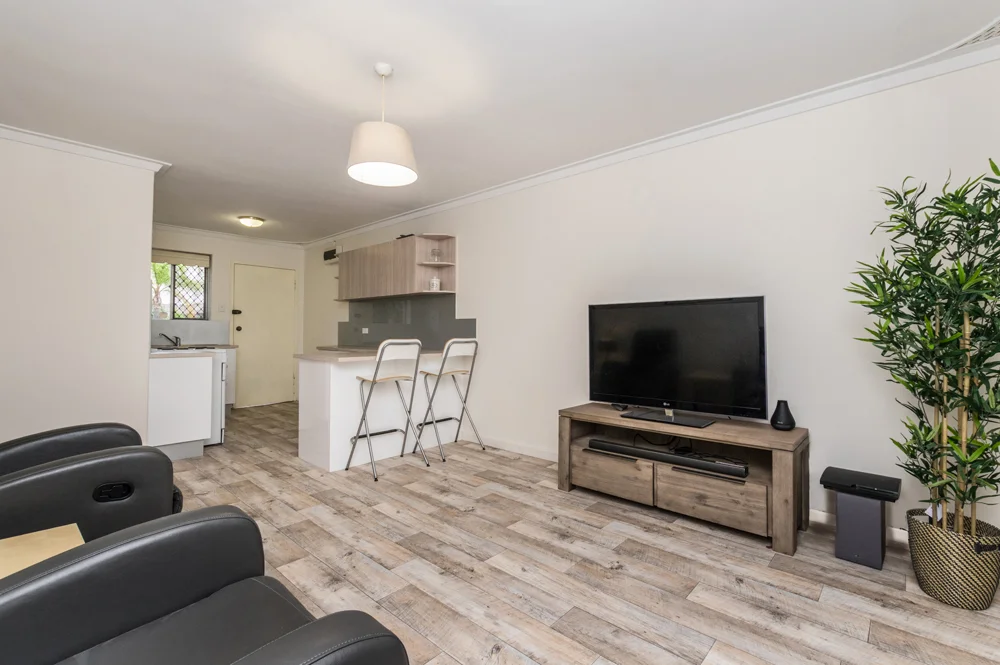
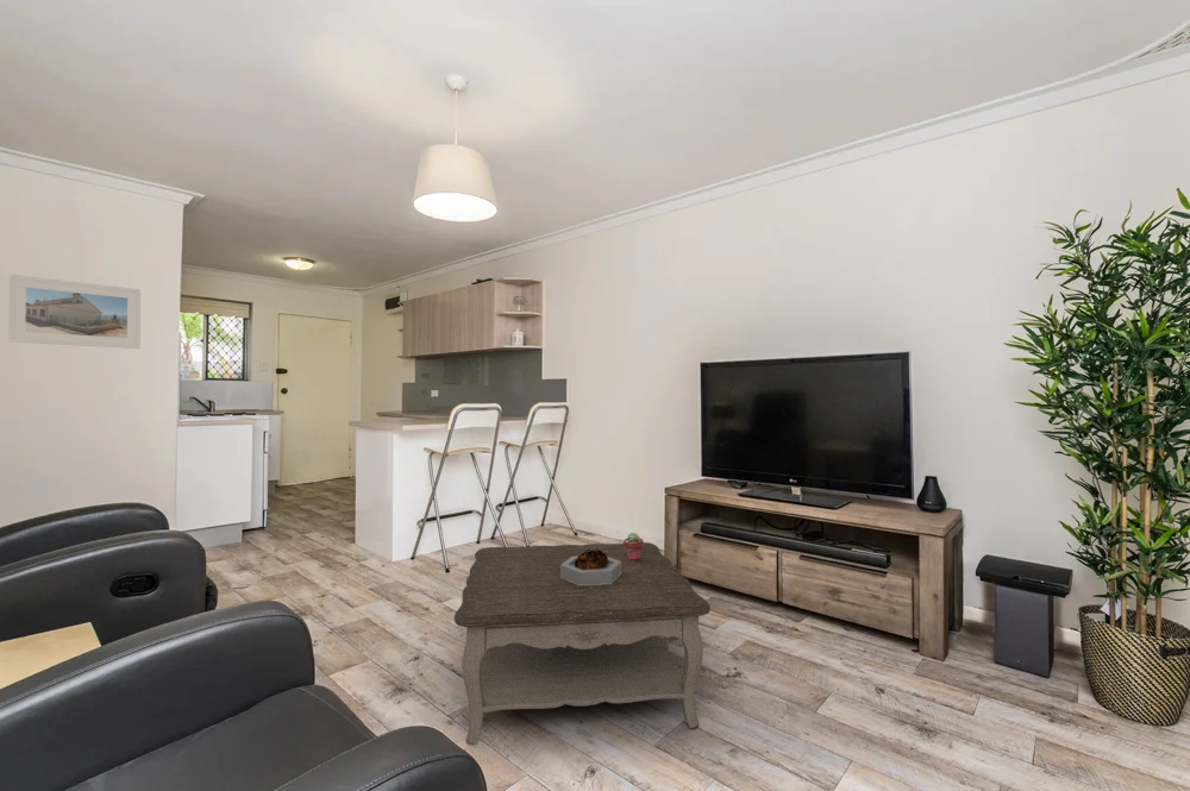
+ potted succulent (633, 545)
+ coffee table (575, 623)
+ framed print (79, 313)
+ decorative bowl (590, 561)
